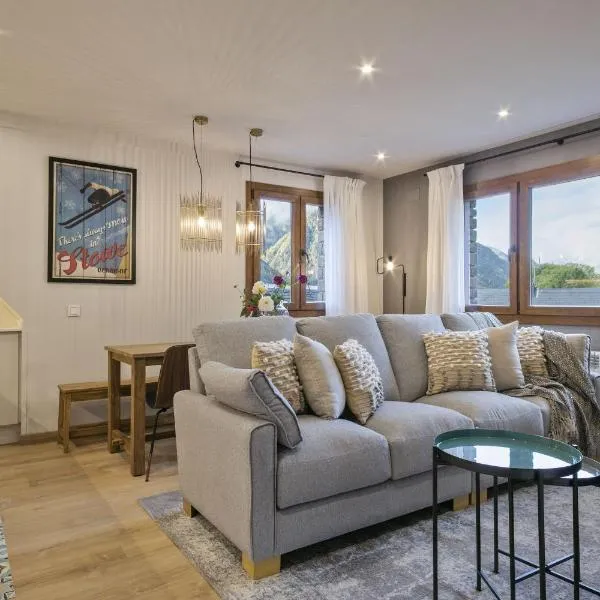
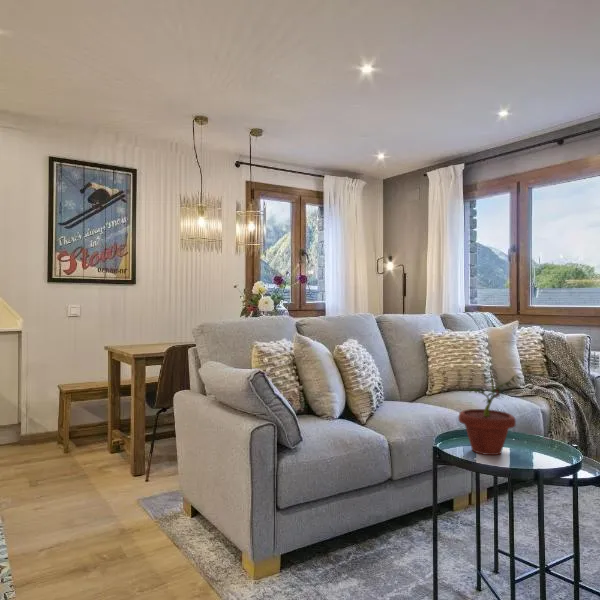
+ potted plant (488, 408)
